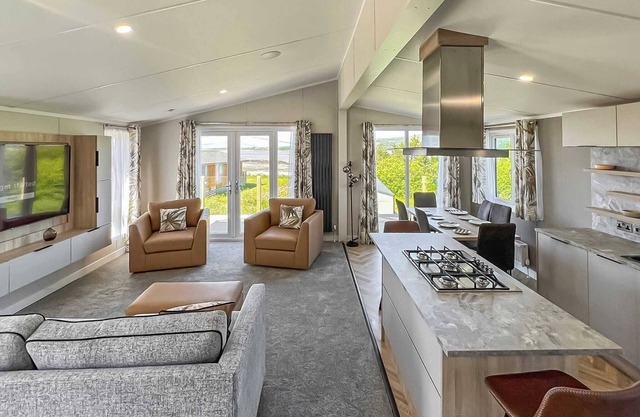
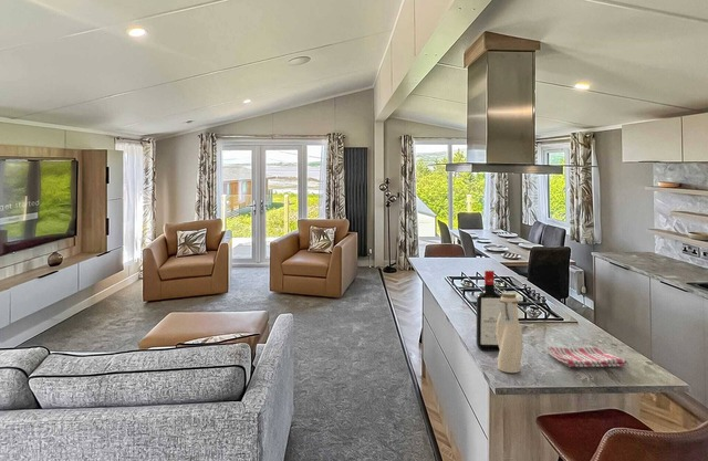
+ water bottle (509, 332)
+ dish towel (585, 355)
+ liquor bottle (489, 310)
